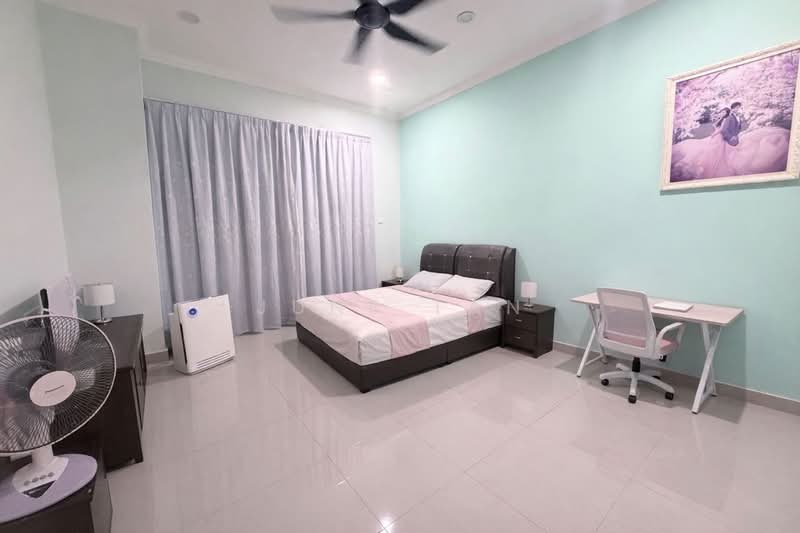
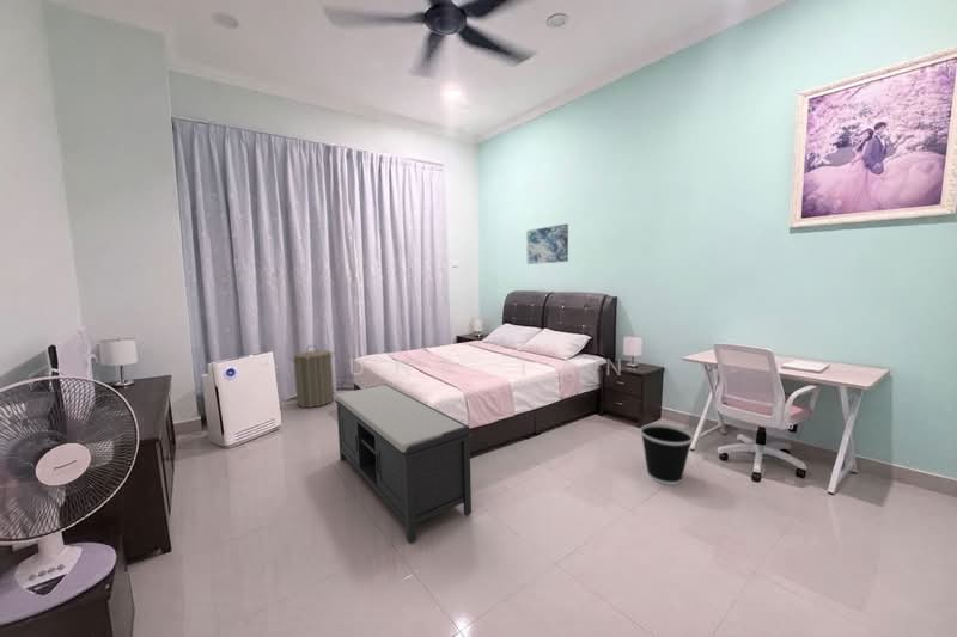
+ wastebasket (665, 454)
+ bench (395, 445)
+ laundry hamper (313, 373)
+ wall art (545, 245)
